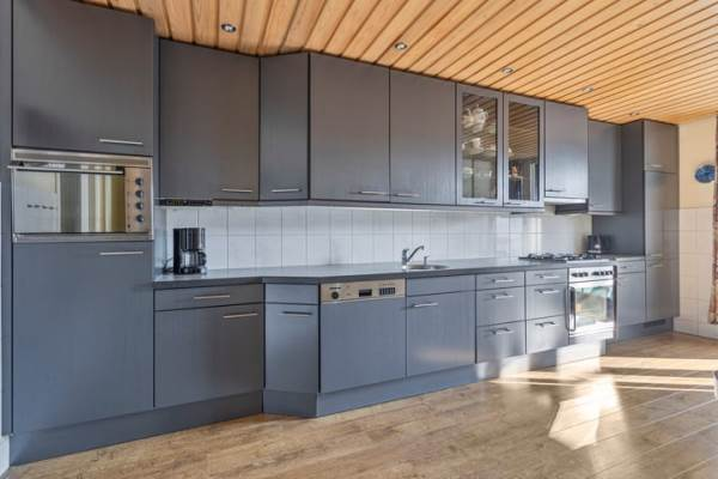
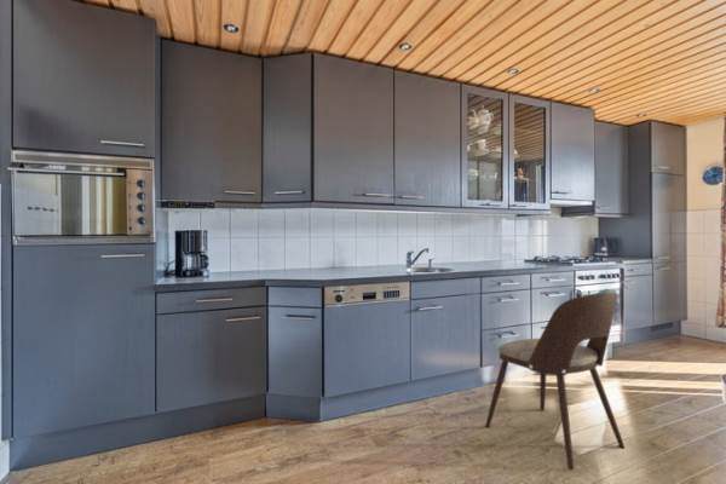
+ dining chair (555, 362)
